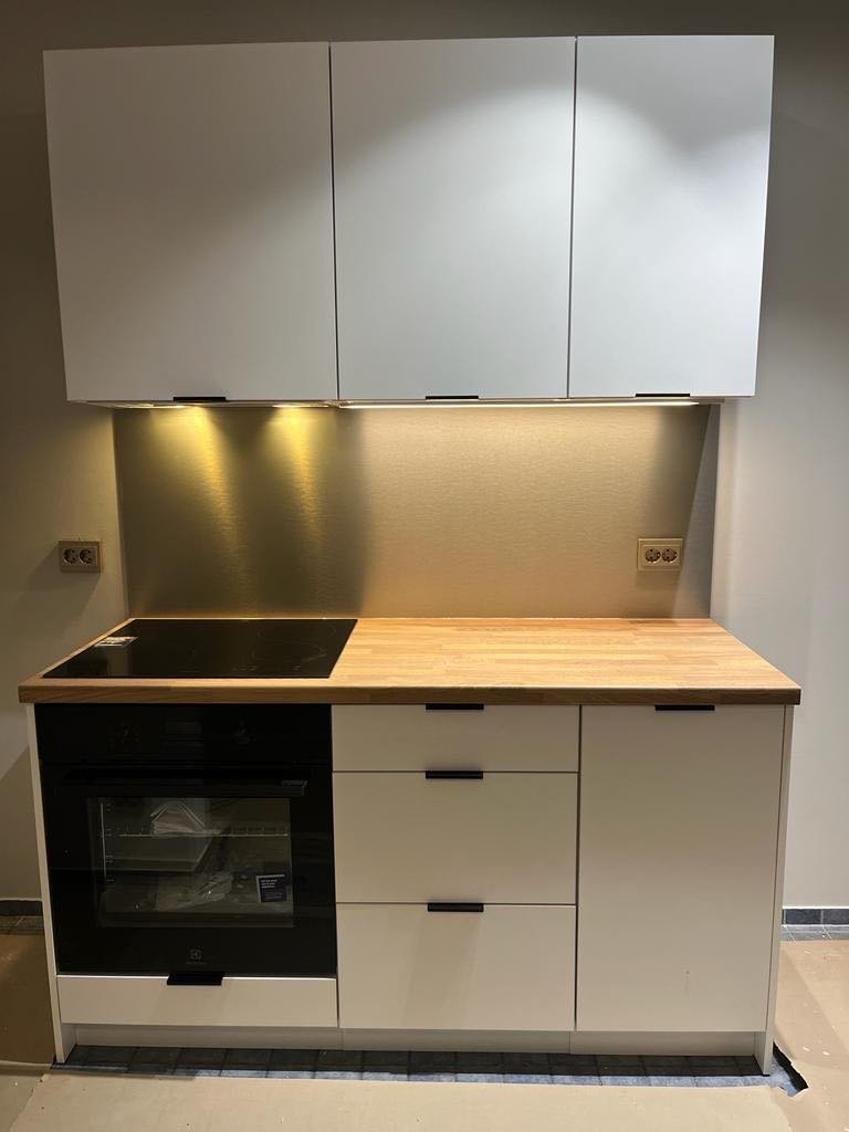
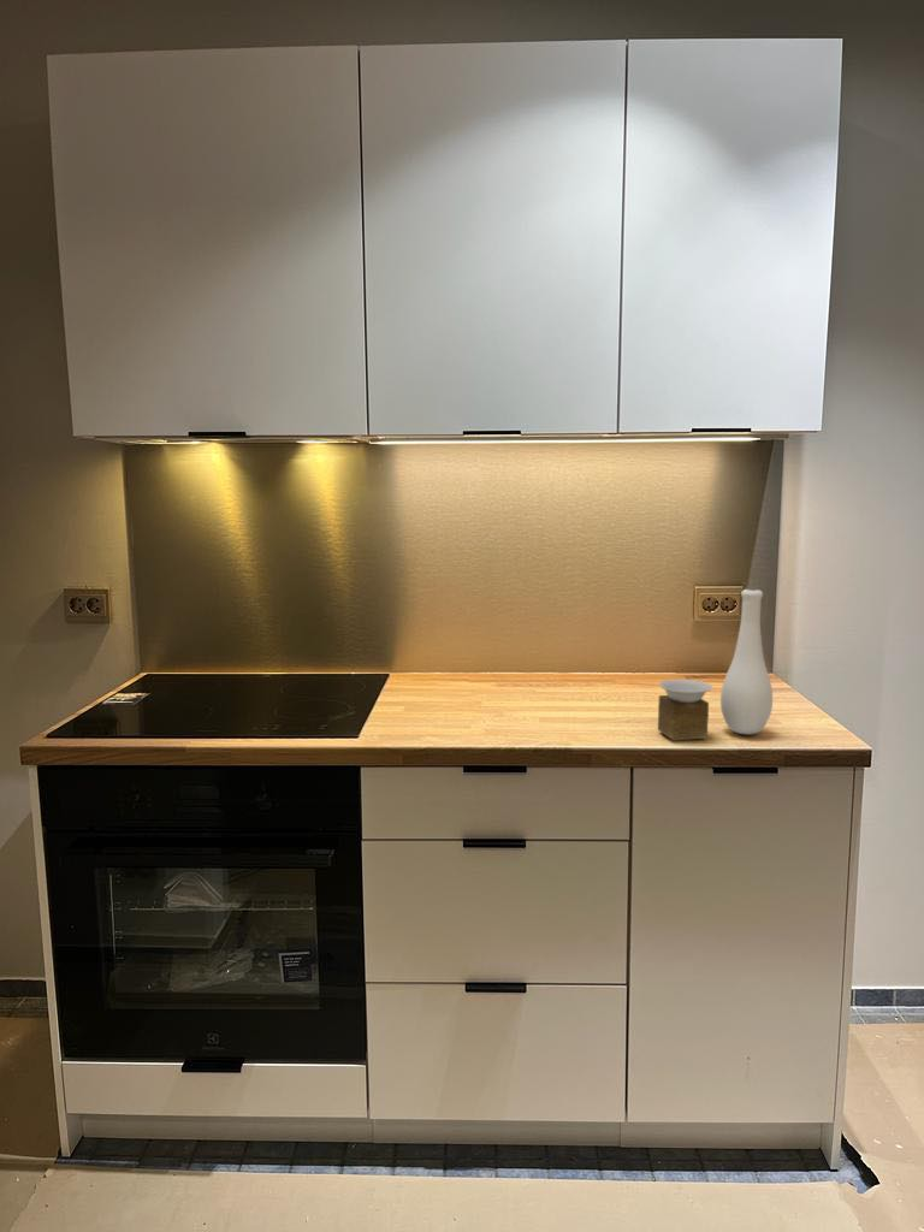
+ vase (728, 670)
